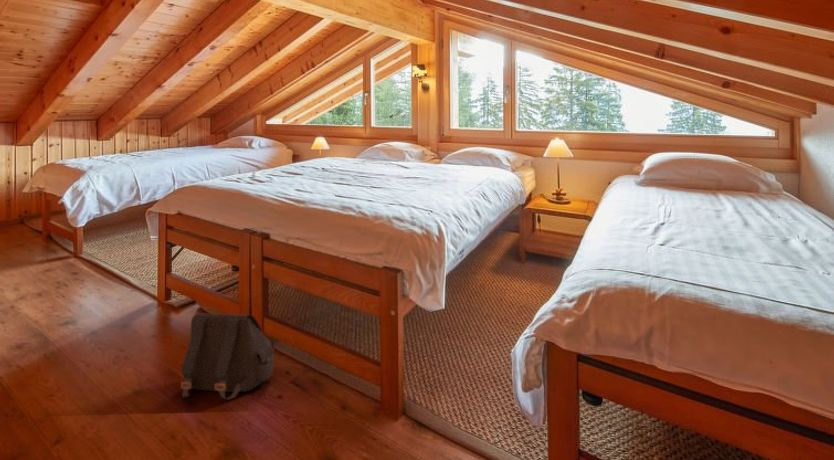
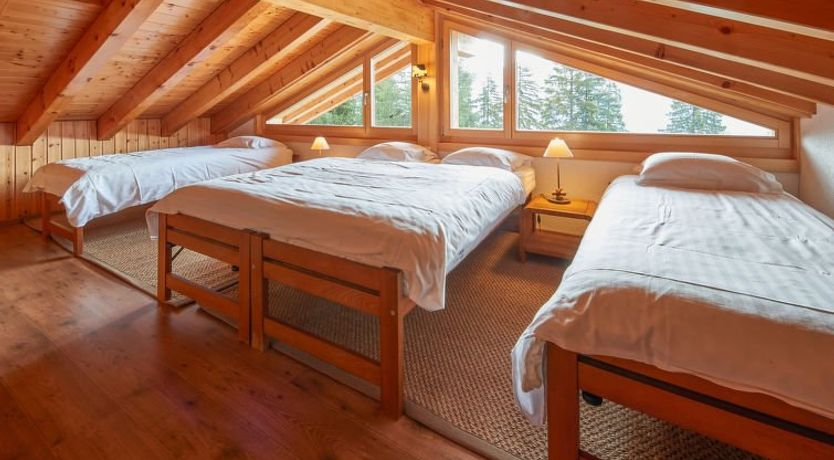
- satchel (225, 350)
